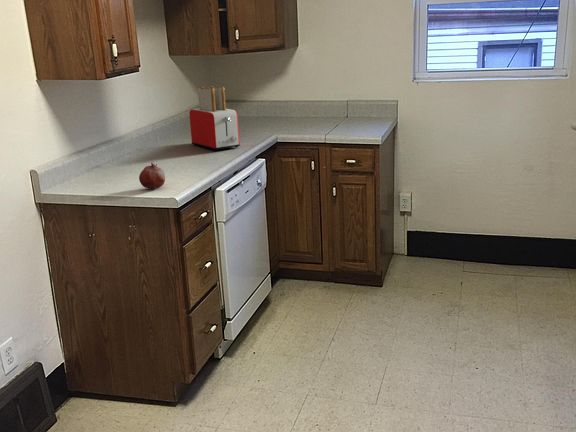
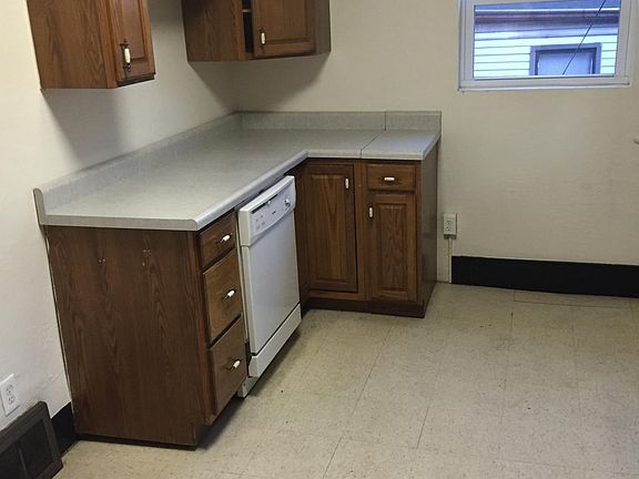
- fruit (152, 174)
- toaster (214, 116)
